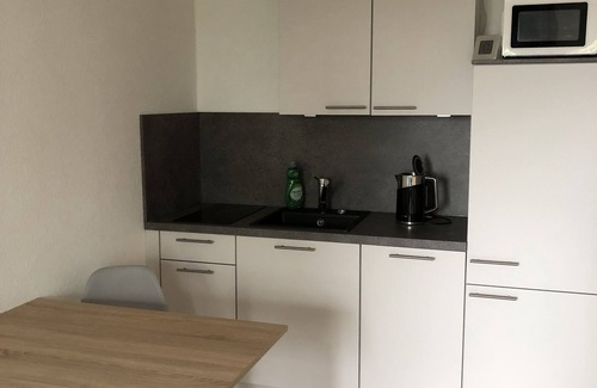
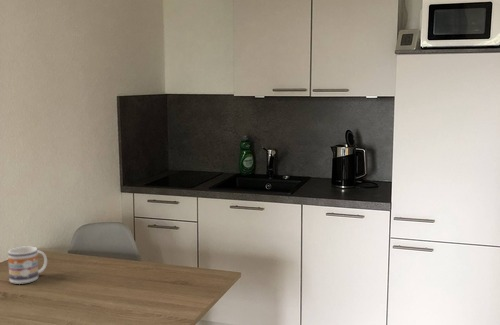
+ mug (26, 264)
